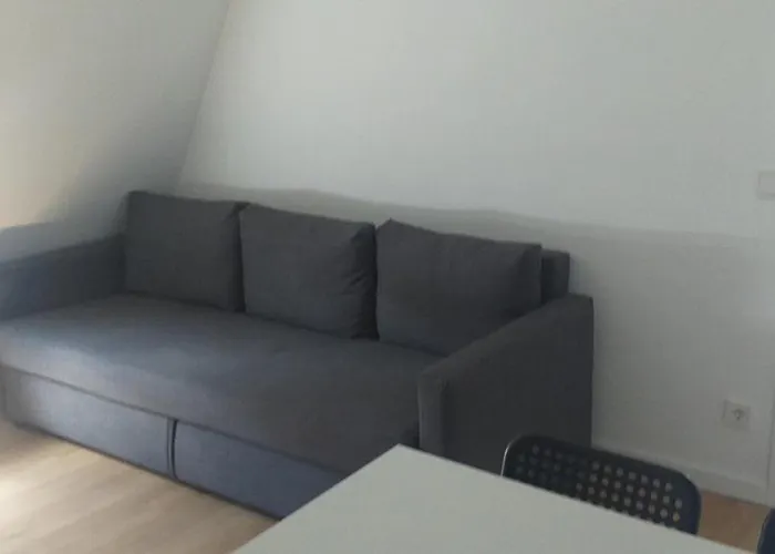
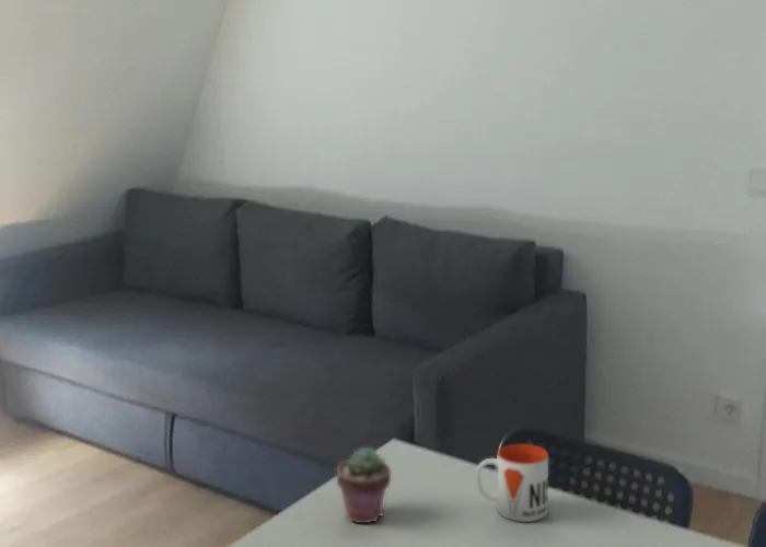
+ mug (511, 480)
+ potted succulent (363, 481)
